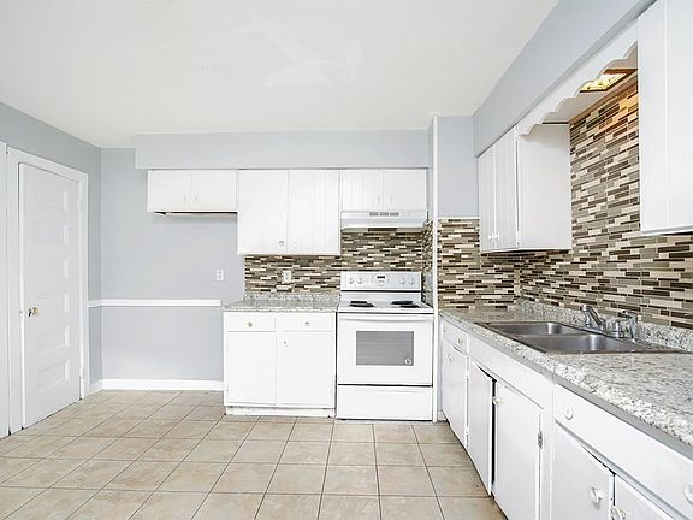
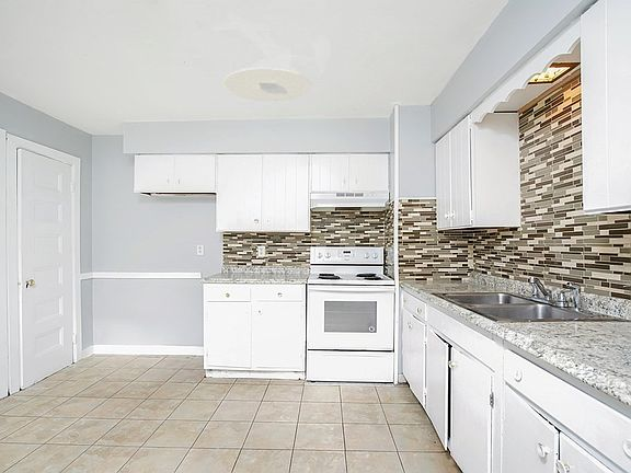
+ ceiling light (267, 81)
